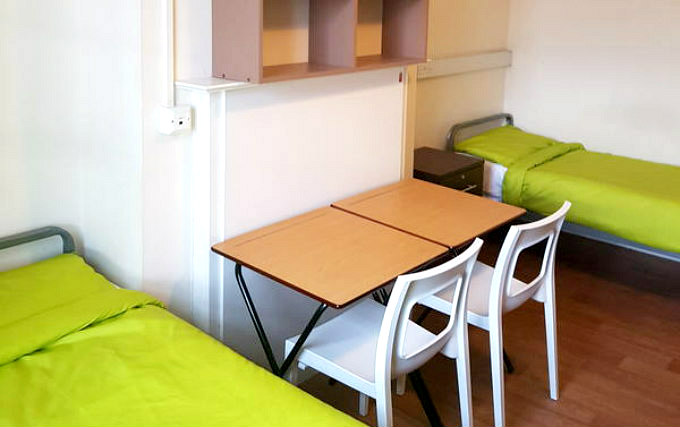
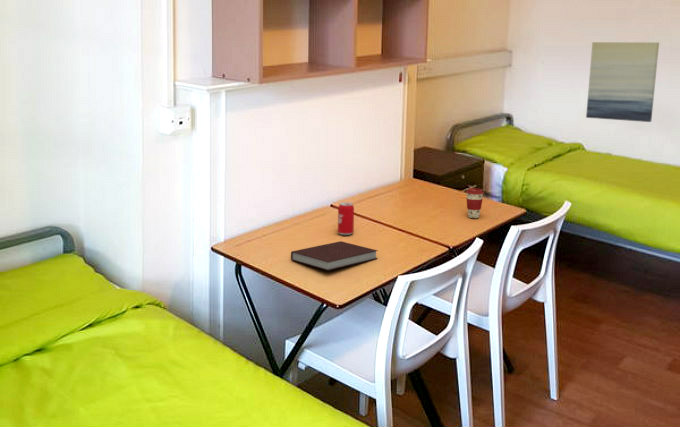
+ wall art (621, 81)
+ notebook (334, 255)
+ beverage can (345, 218)
+ coffee cup (474, 203)
